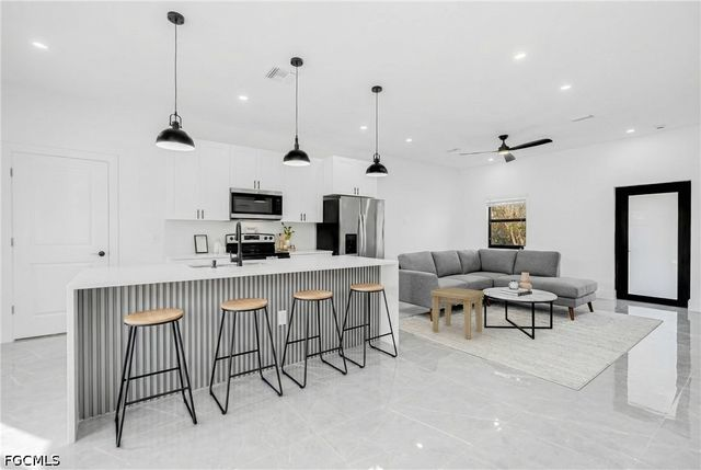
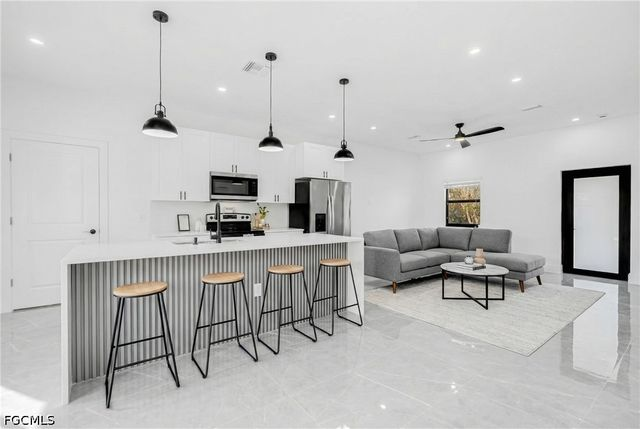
- side table (463, 310)
